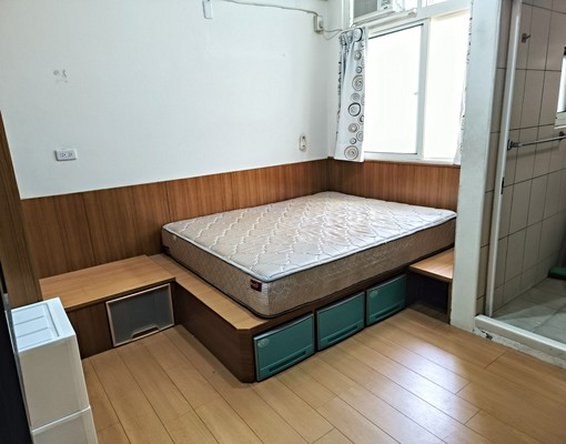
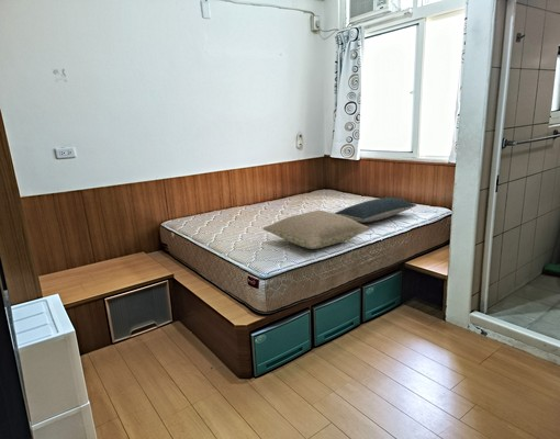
+ pillow (315, 228)
+ pillow (376, 209)
